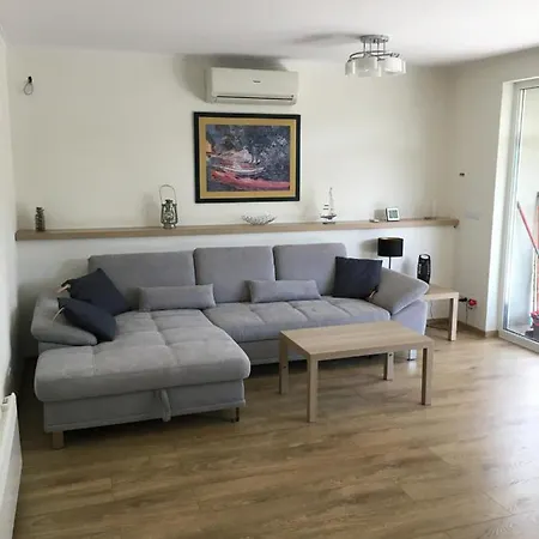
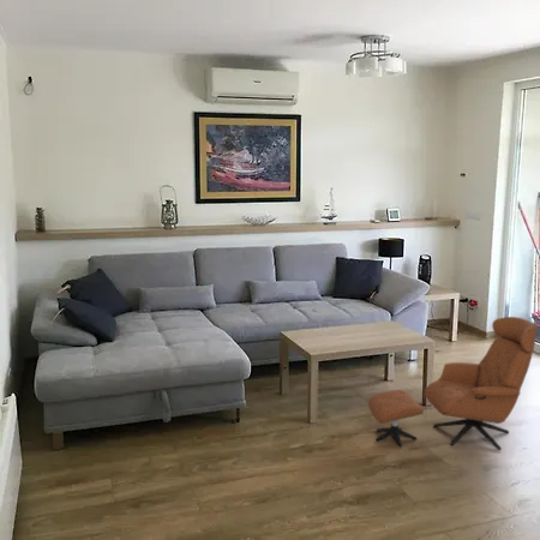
+ armchair (451, 379)
